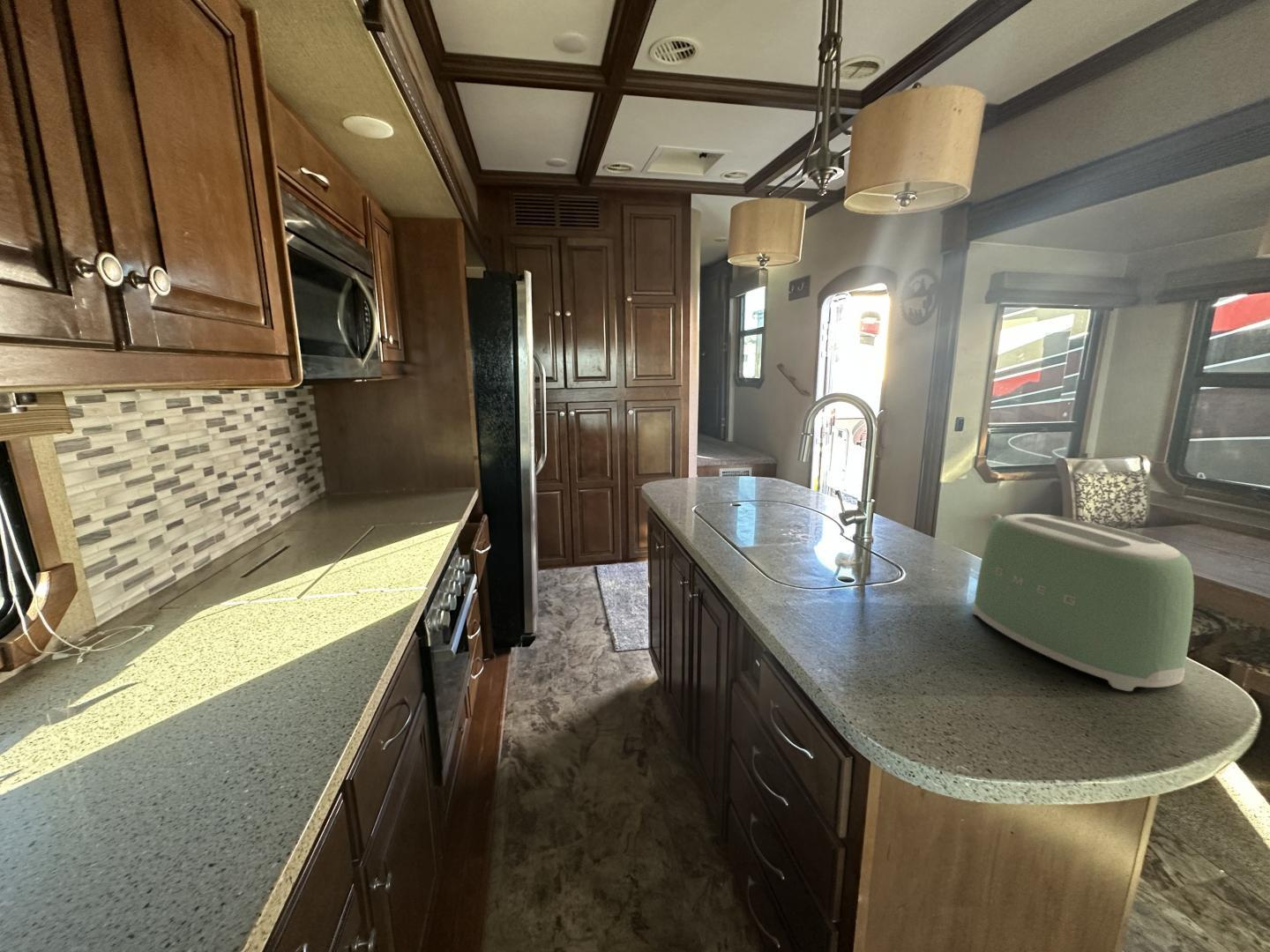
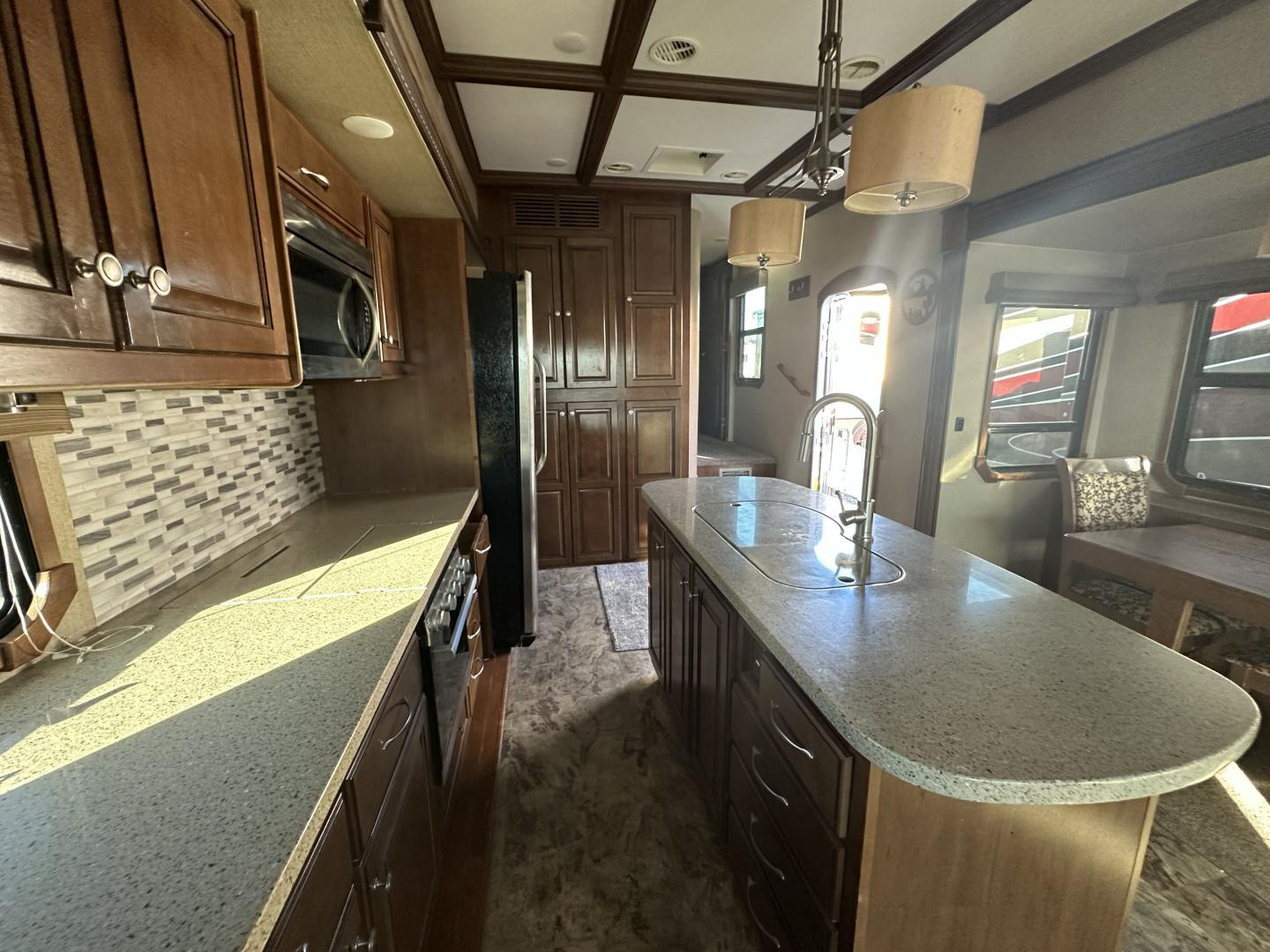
- toaster (1072, 585)
